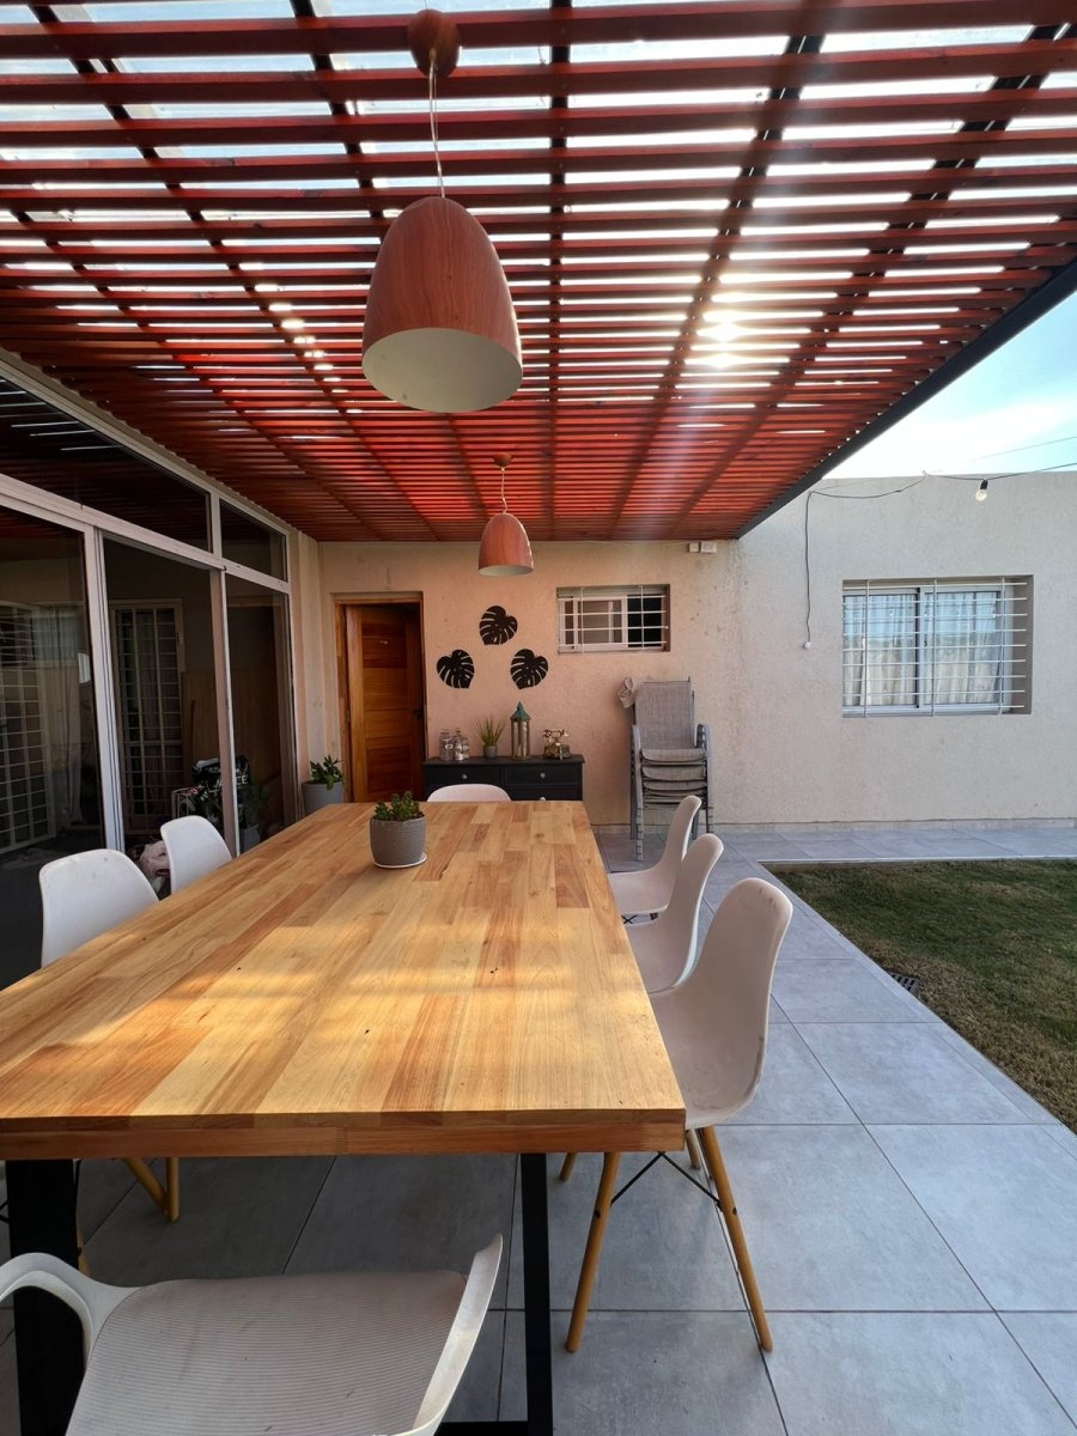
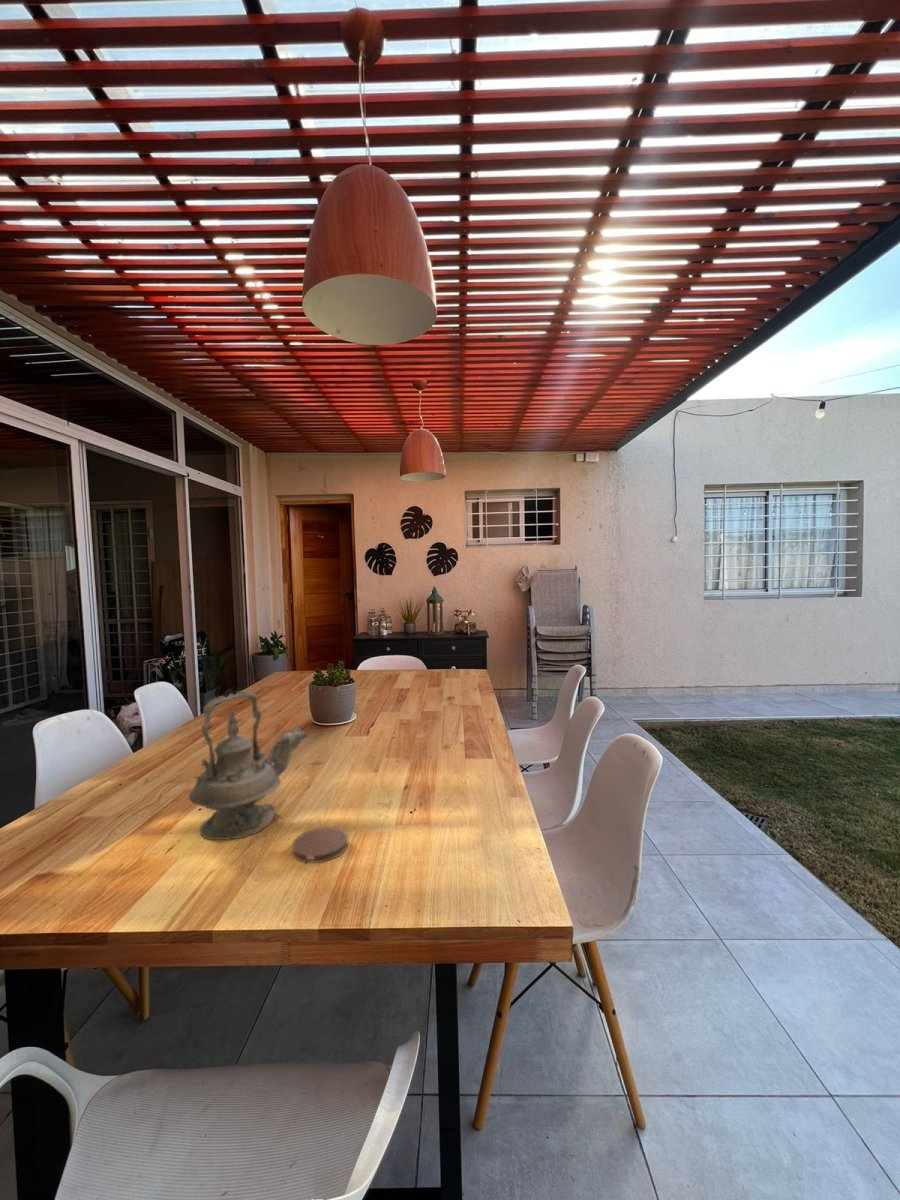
+ teapot (256, 751)
+ coaster (320, 844)
